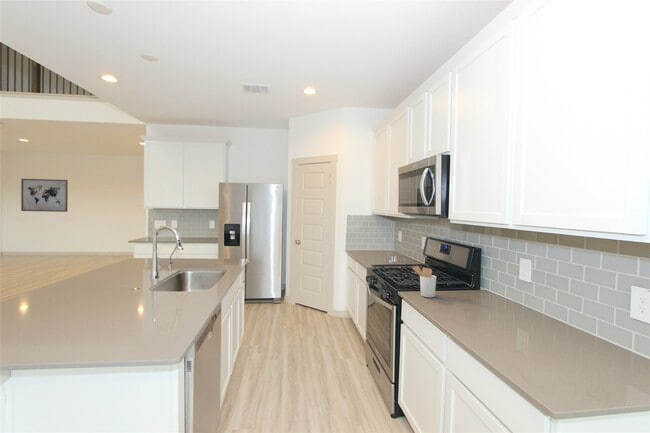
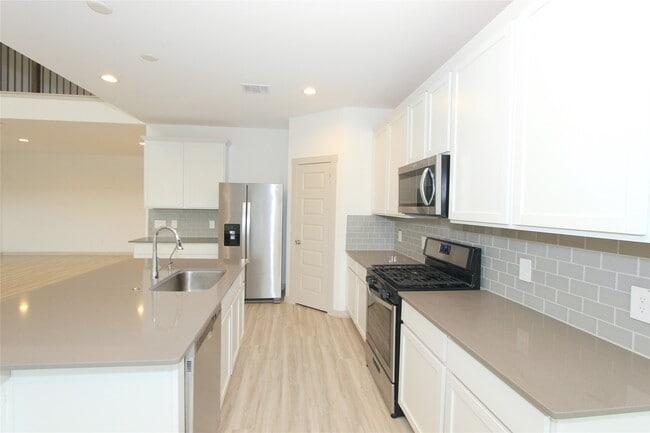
- utensil holder (423, 280)
- wall art (44, 195)
